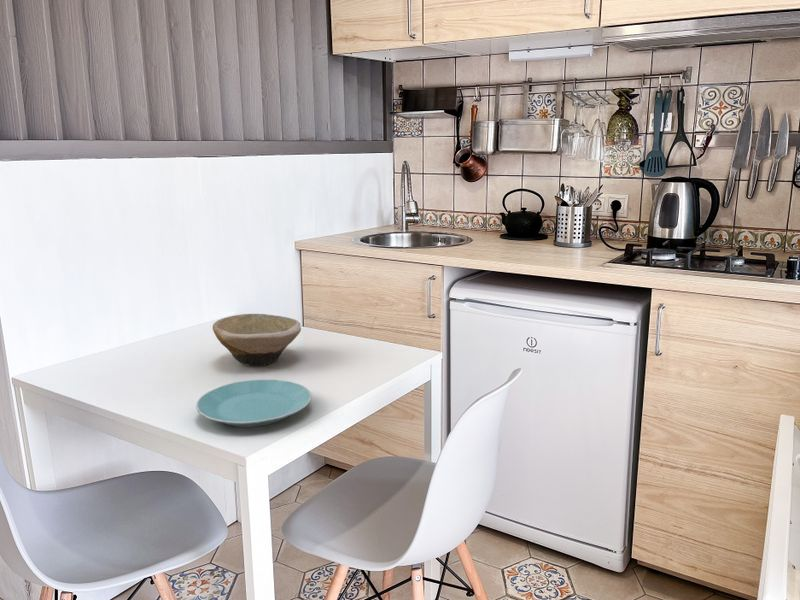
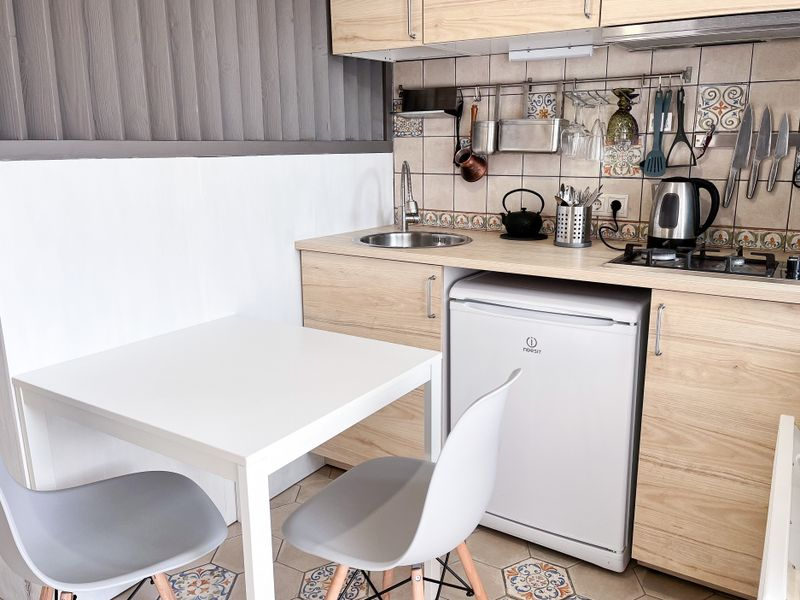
- plate (254, 404)
- bowl (256, 340)
